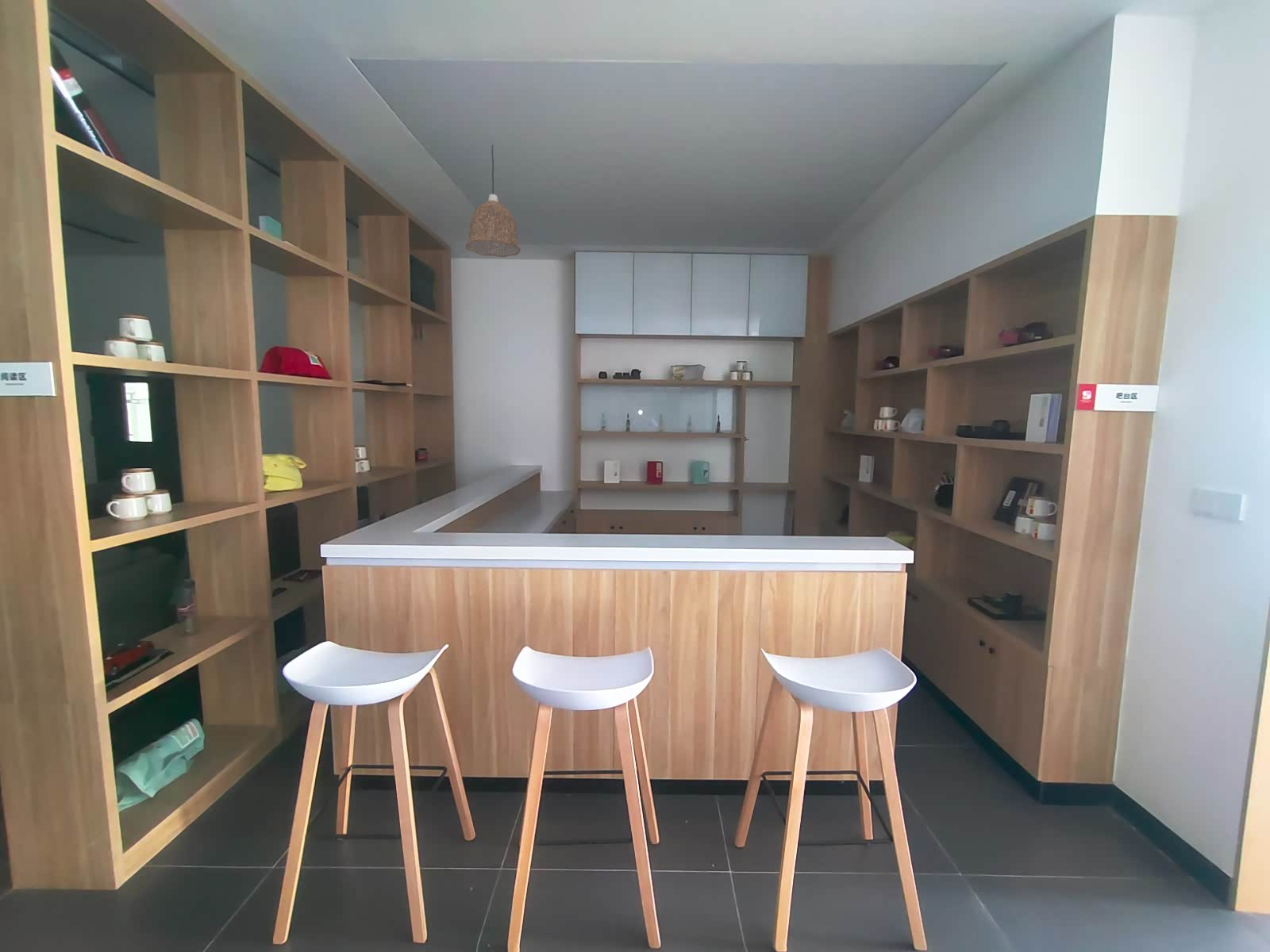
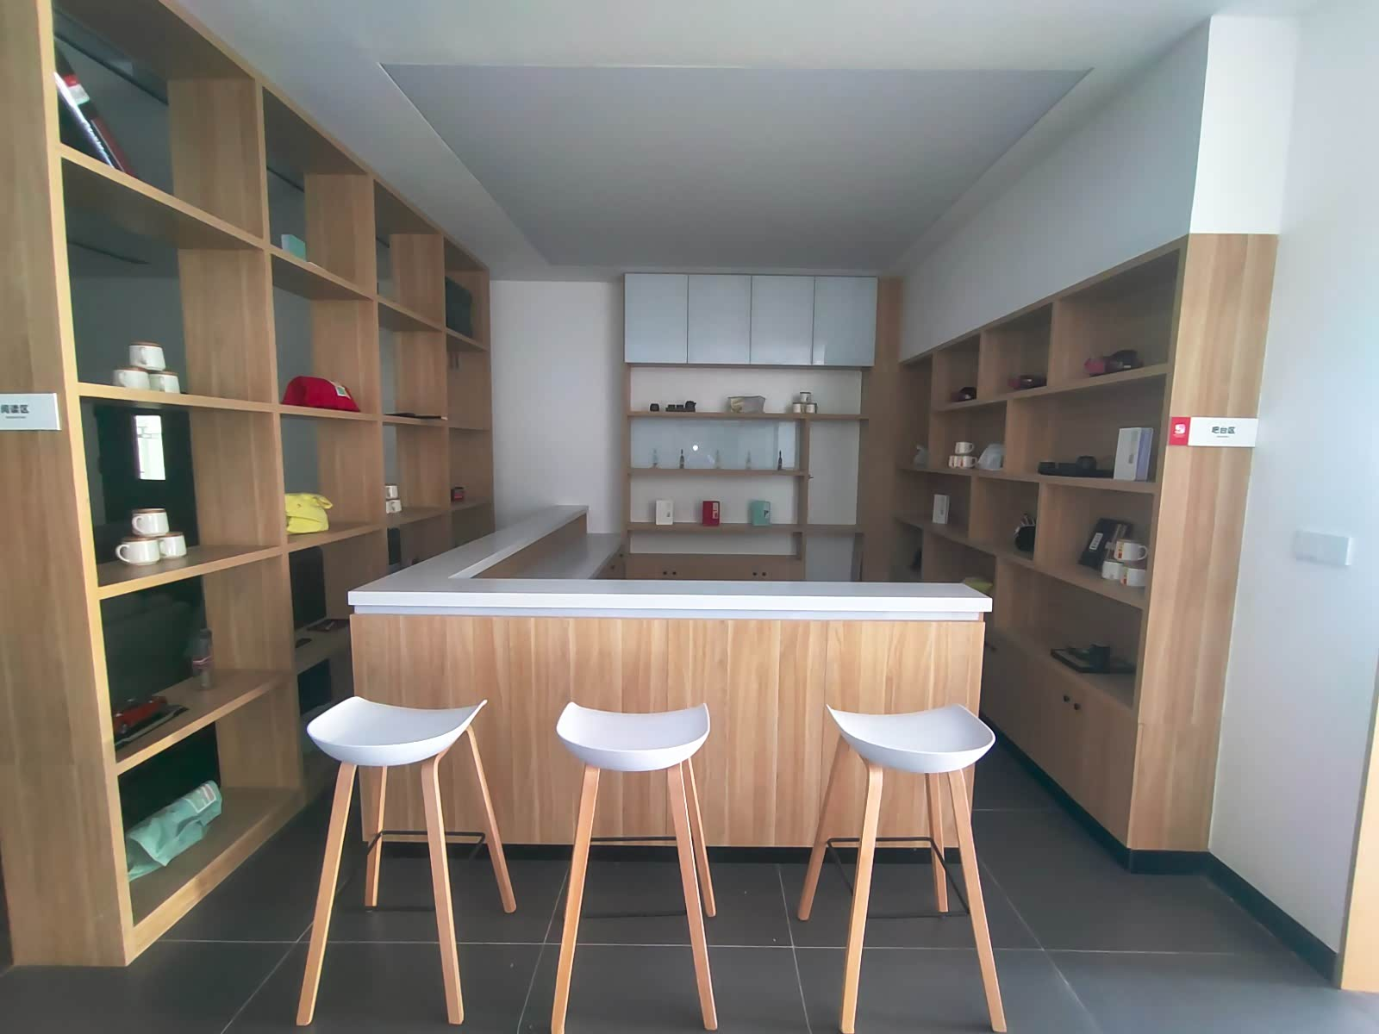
- pendant lamp (493, 198)
